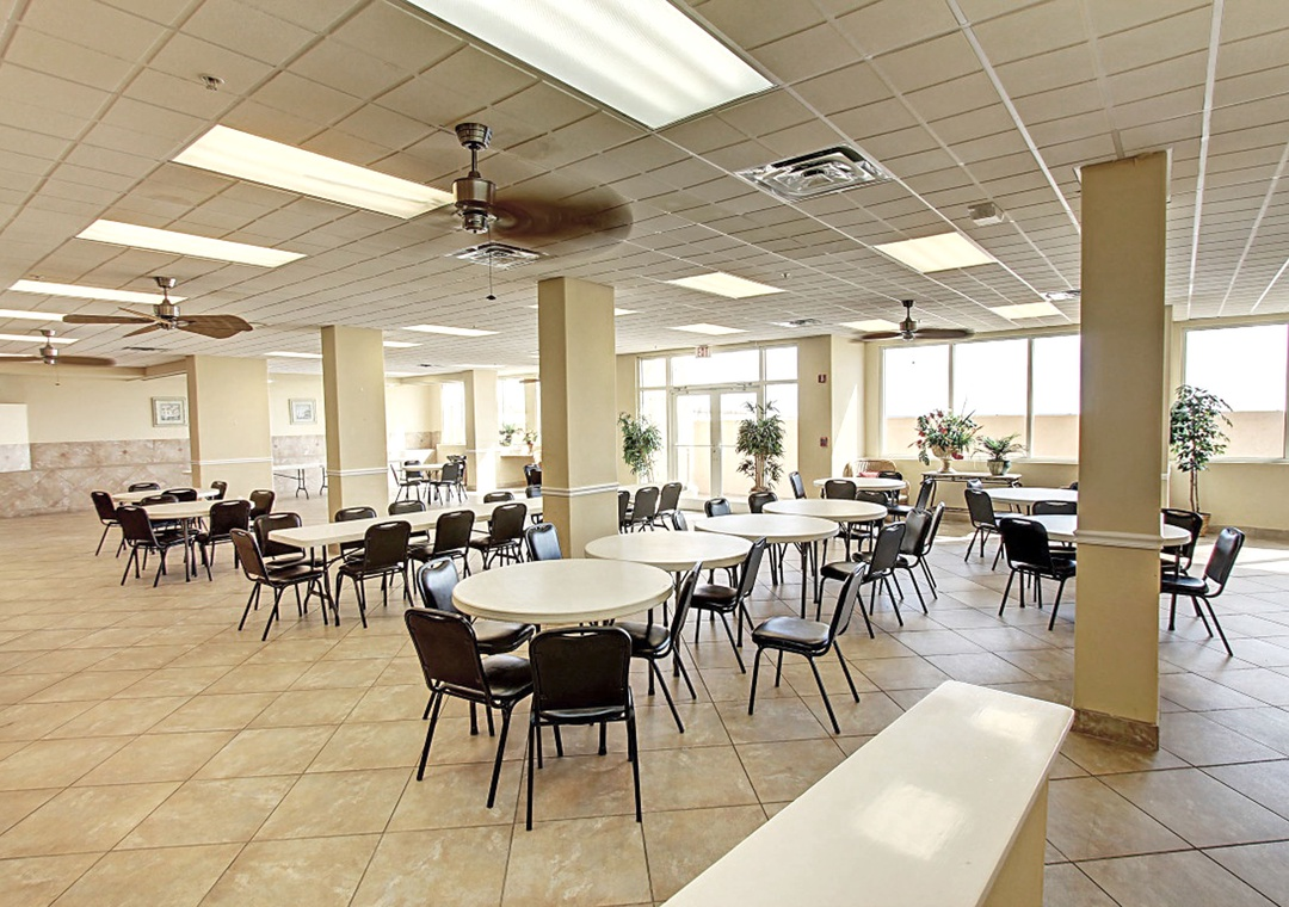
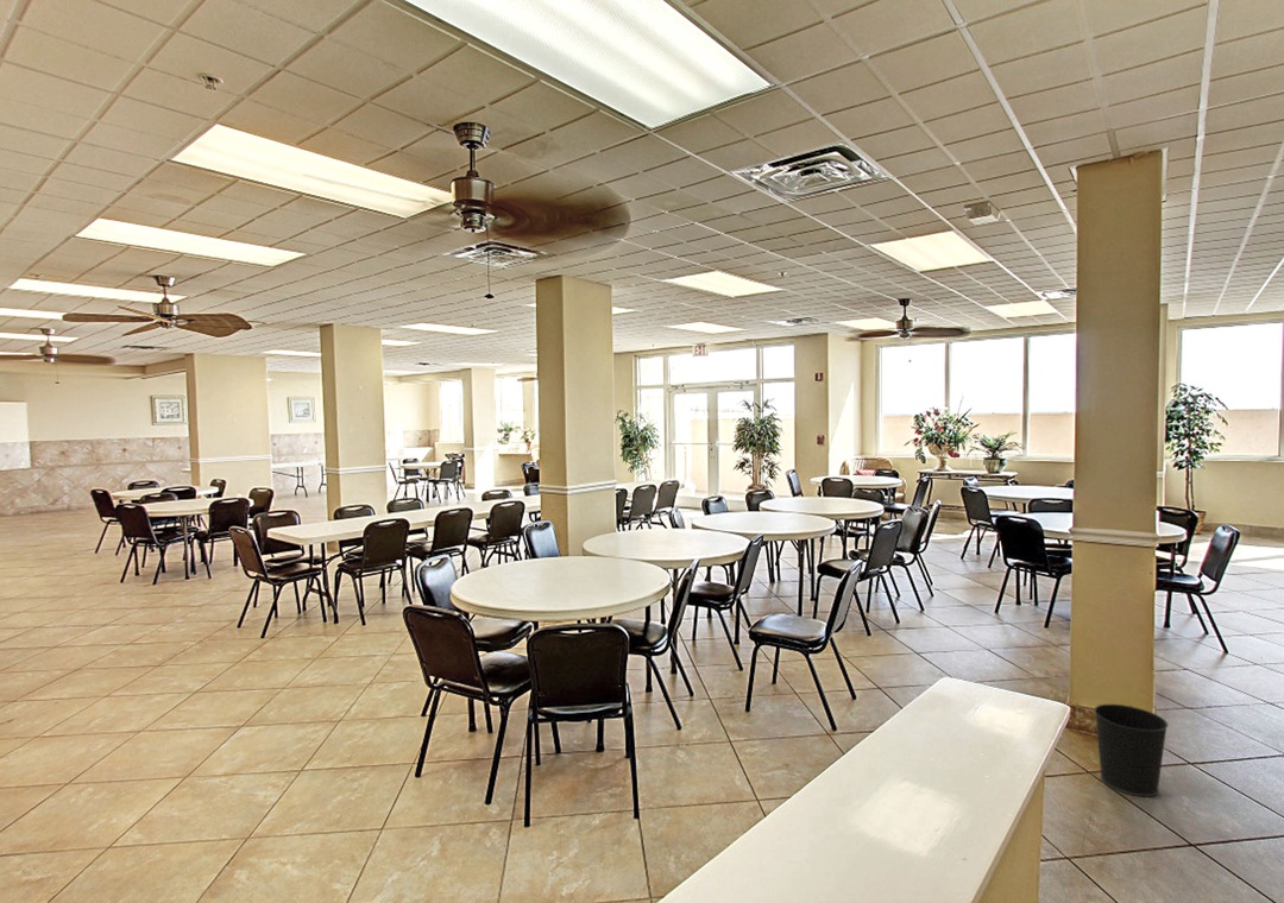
+ wastebasket (1129, 750)
